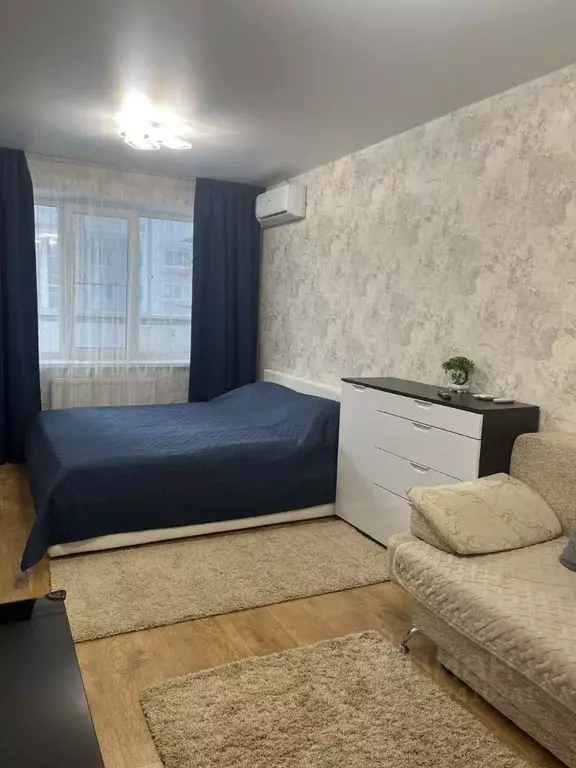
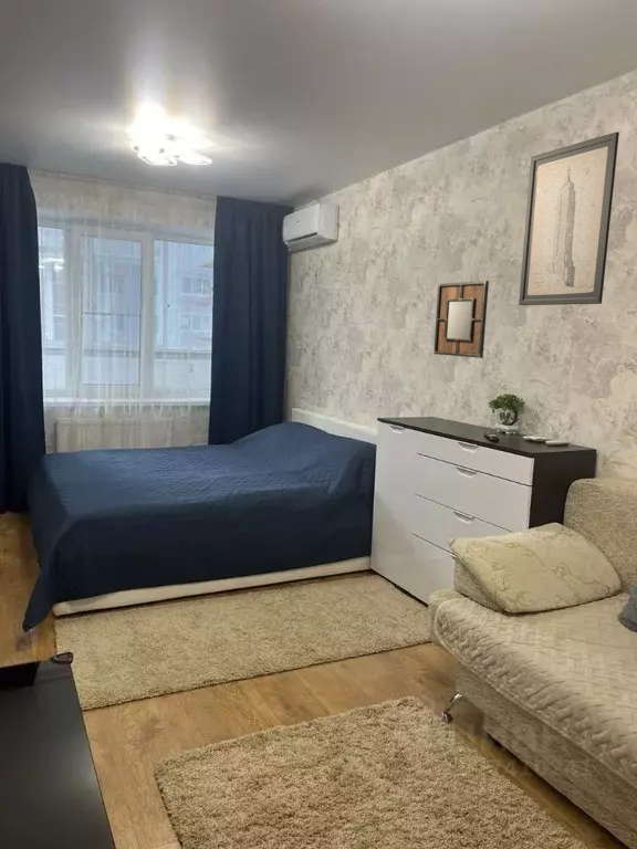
+ wall art (564, 226)
+ home mirror (459, 319)
